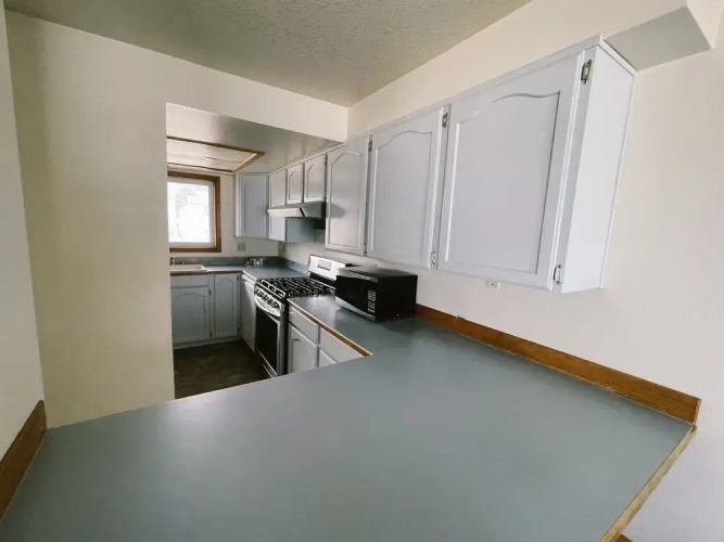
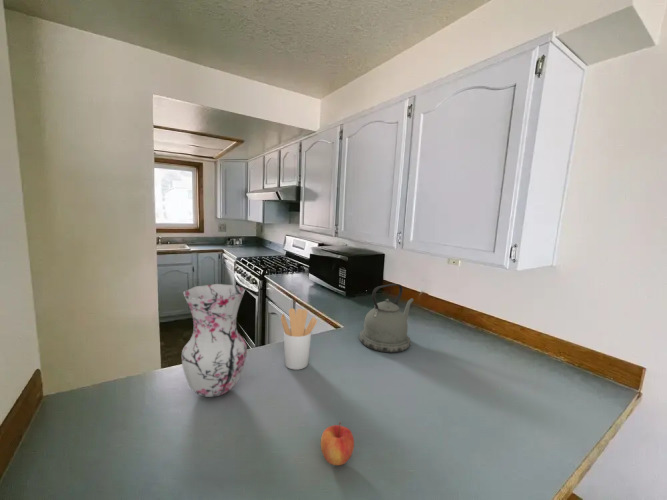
+ utensil holder (297, 336)
+ apple (337, 443)
+ vase (215, 341)
+ kettle (387, 312)
